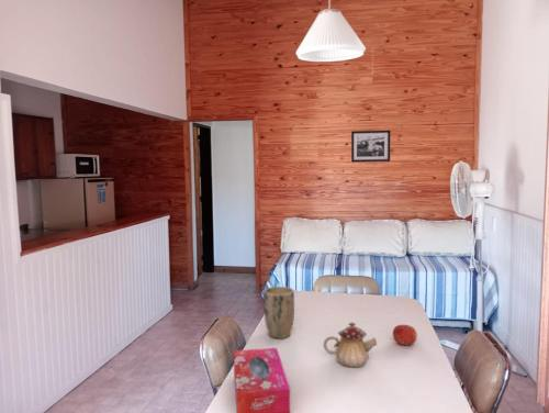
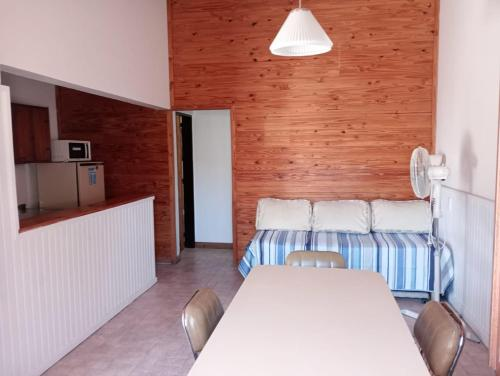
- tissue box (259, 382)
- picture frame (370, 146)
- teapot (349, 342)
- plant pot (279, 312)
- fruit (404, 333)
